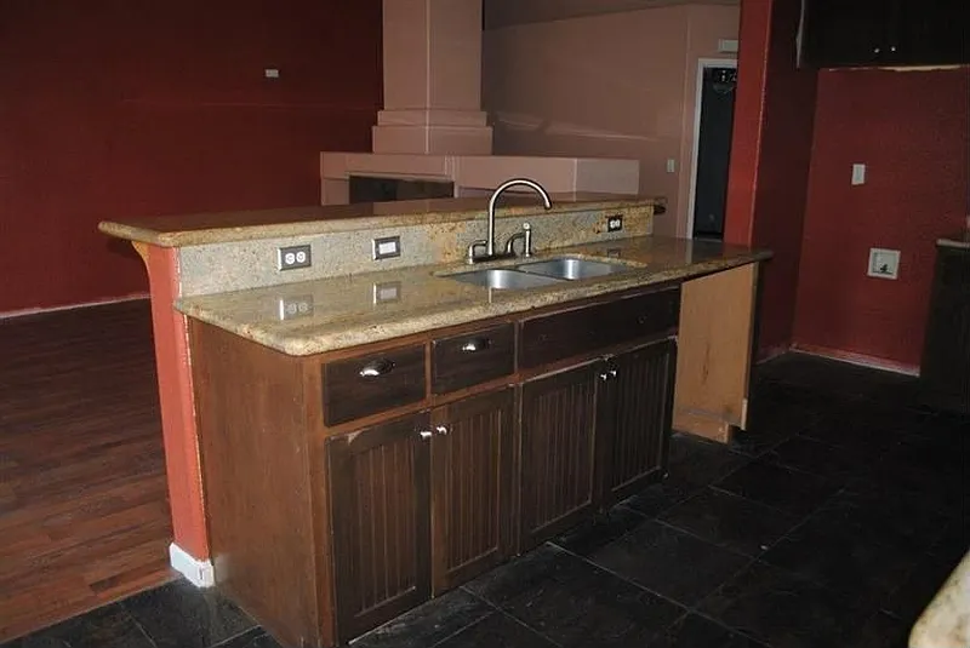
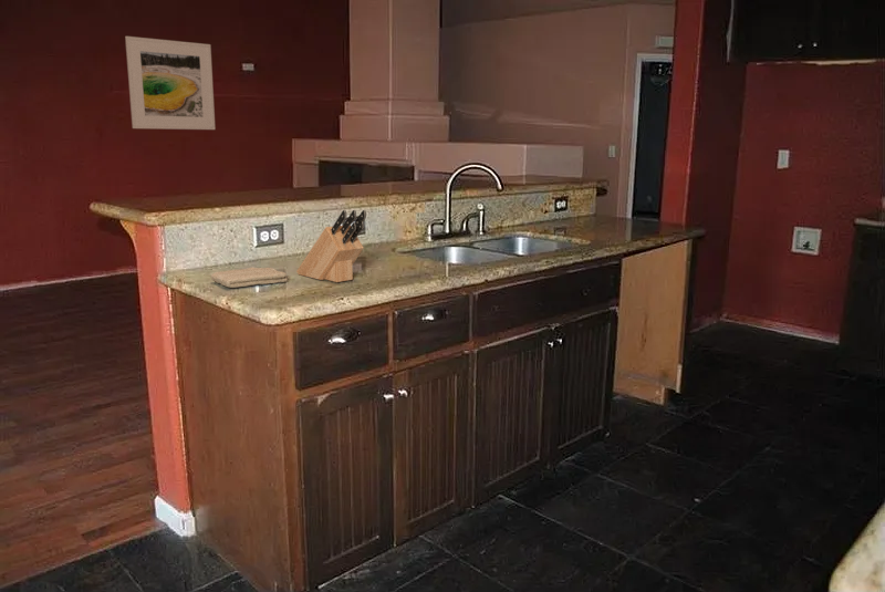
+ washcloth (250, 276)
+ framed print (171, 85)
+ knife block (332, 242)
